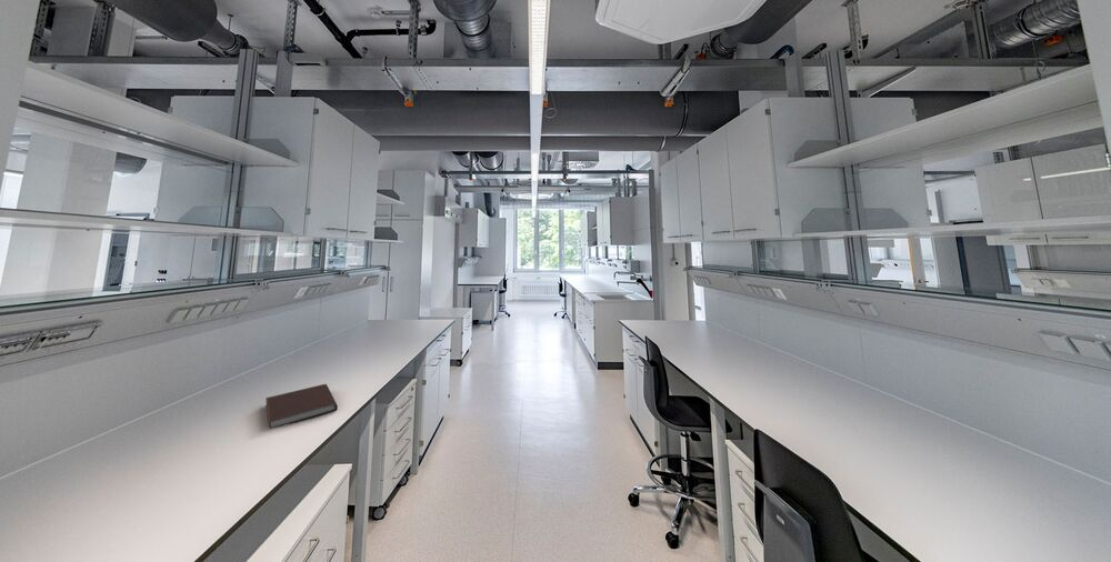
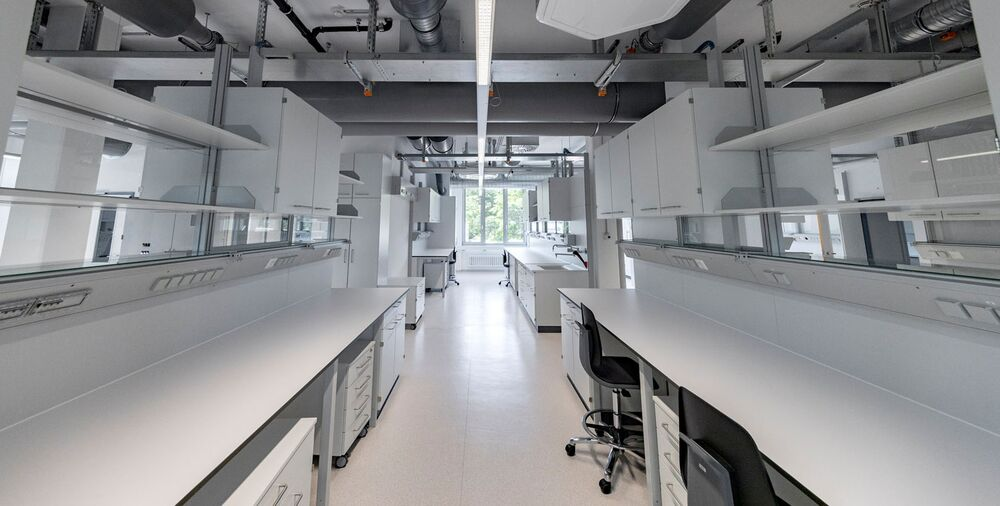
- notebook (301, 403)
